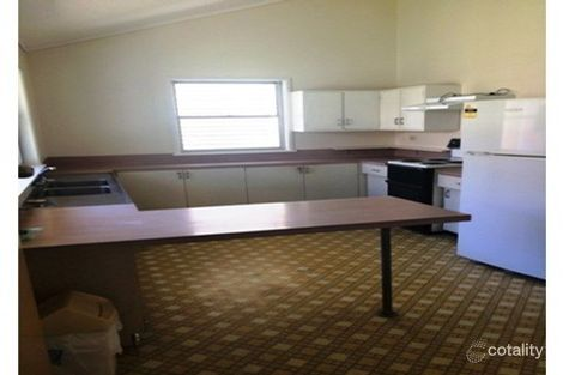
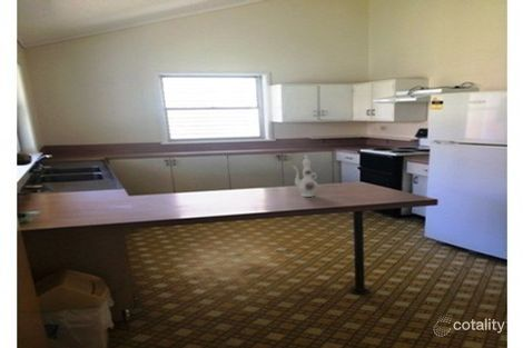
+ chinaware (304, 175)
